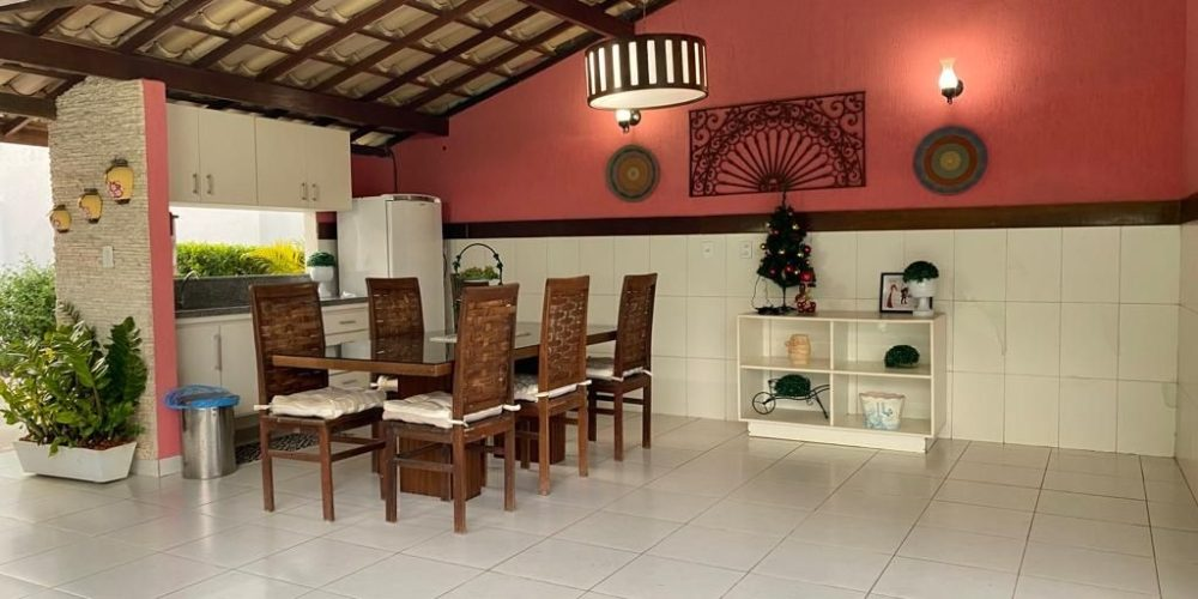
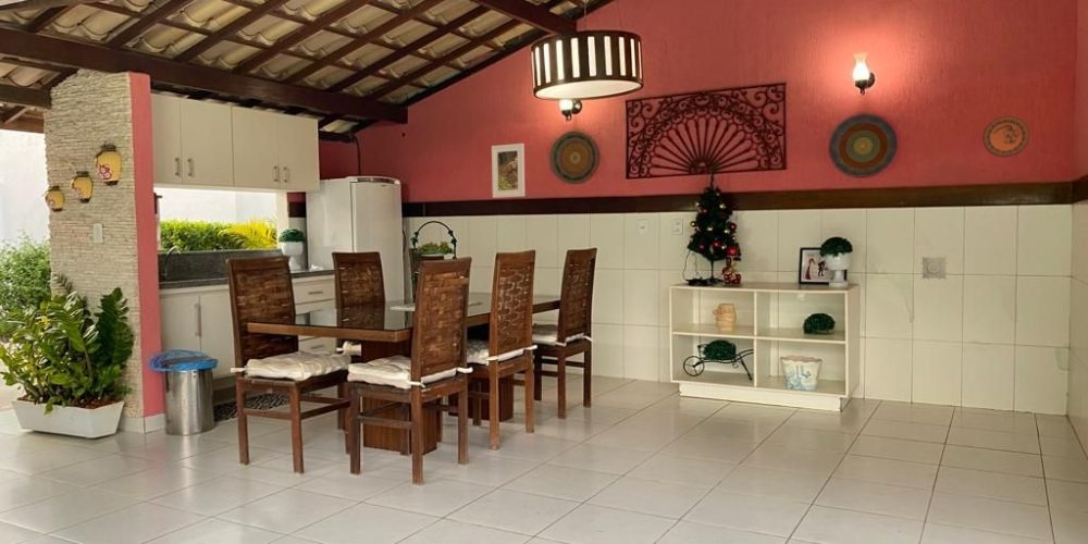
+ decorative tile (934, 268)
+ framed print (508, 171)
+ decorative plate (1005, 136)
